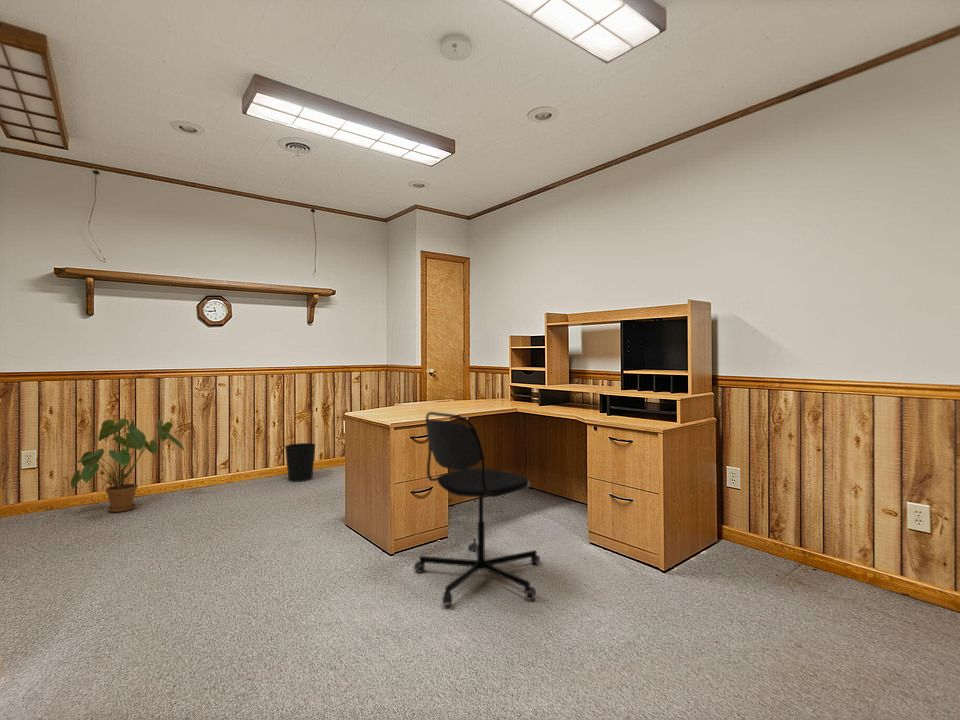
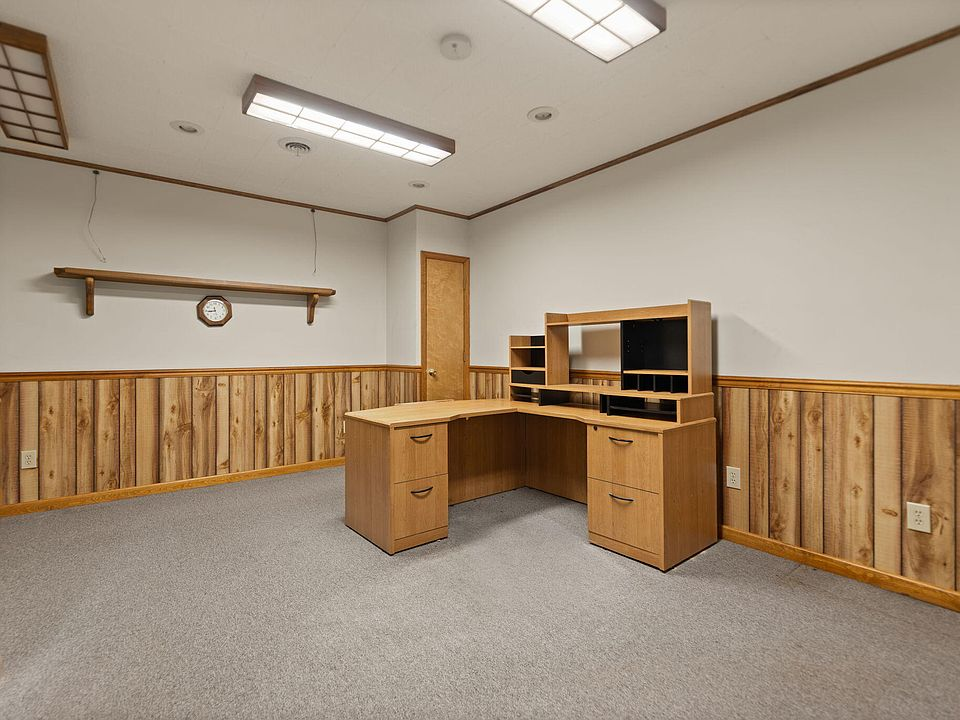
- house plant (129, 461)
- office chair (485, 493)
- wastebasket (300, 462)
